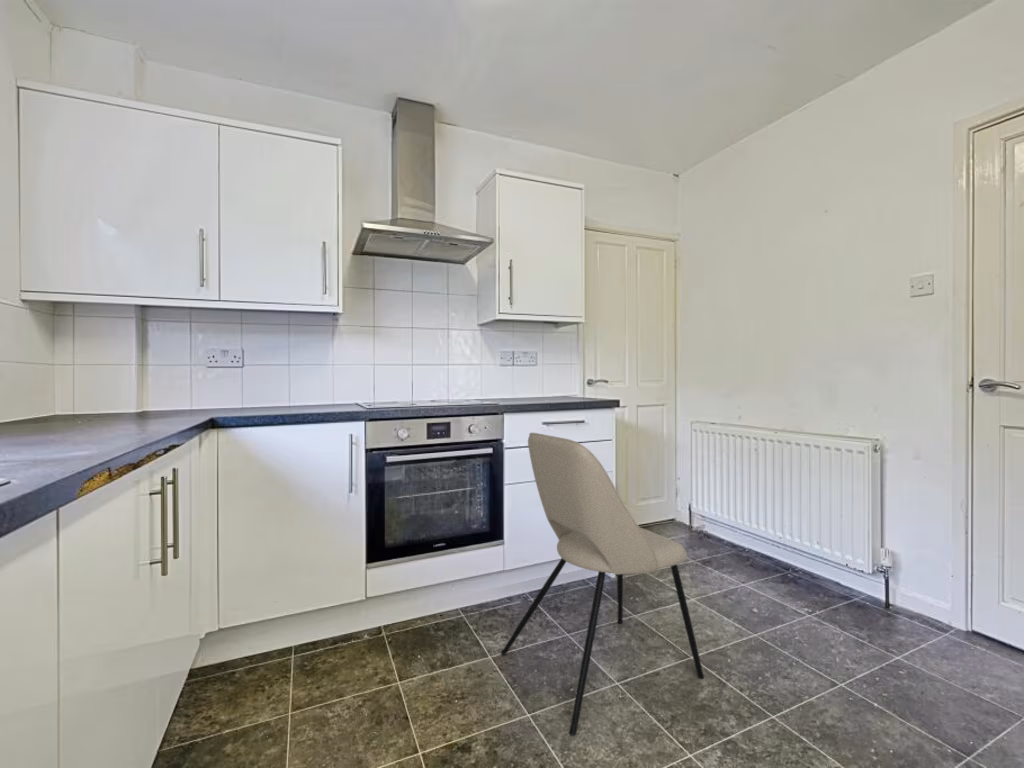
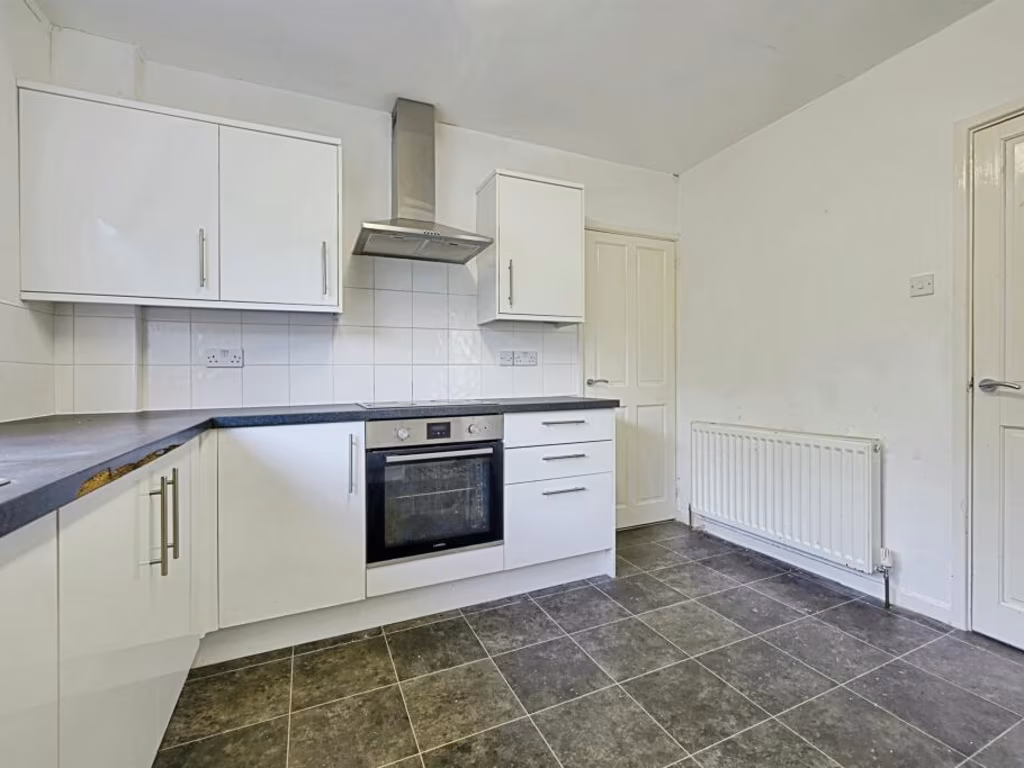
- dining chair (599, 549)
